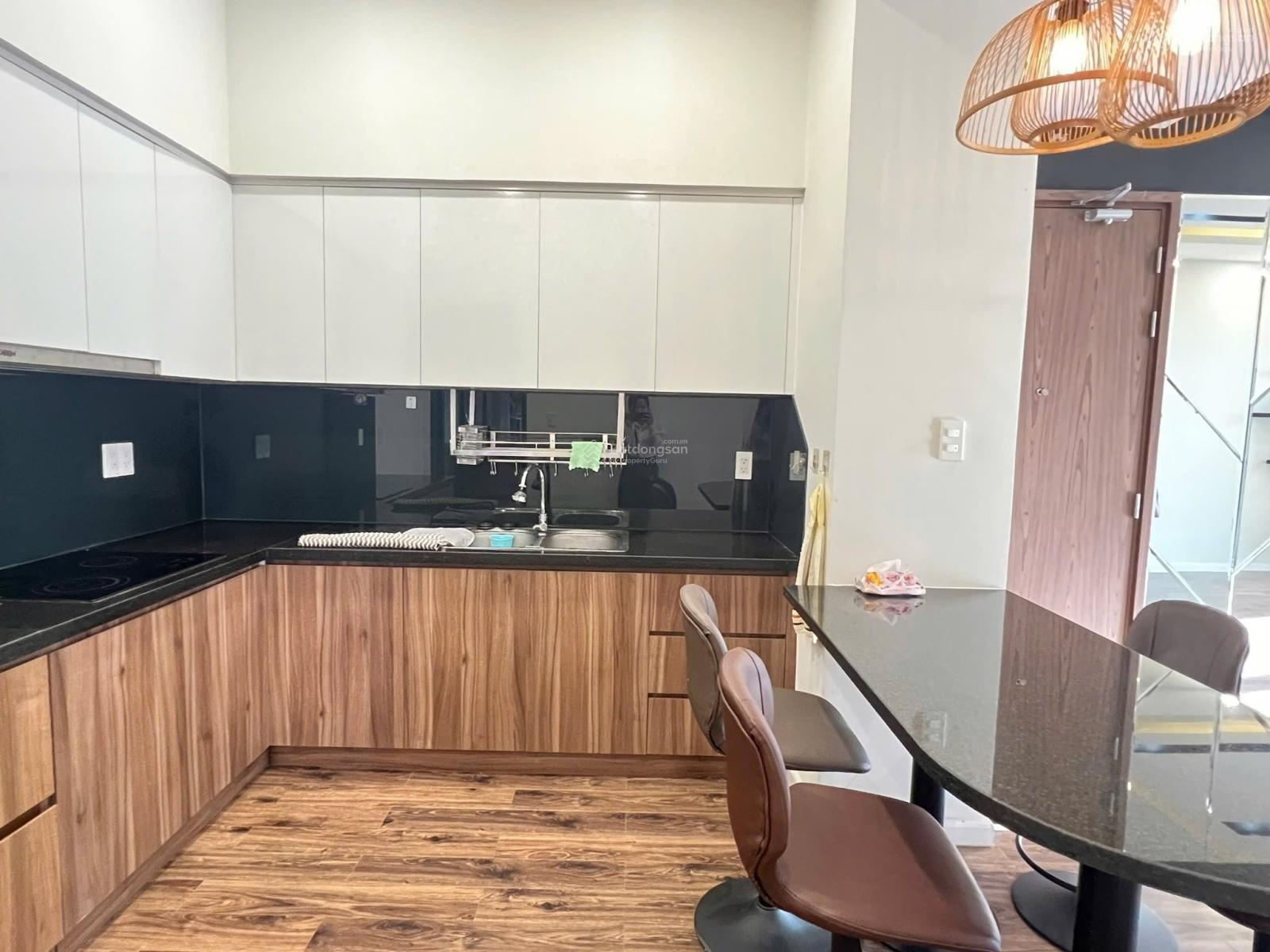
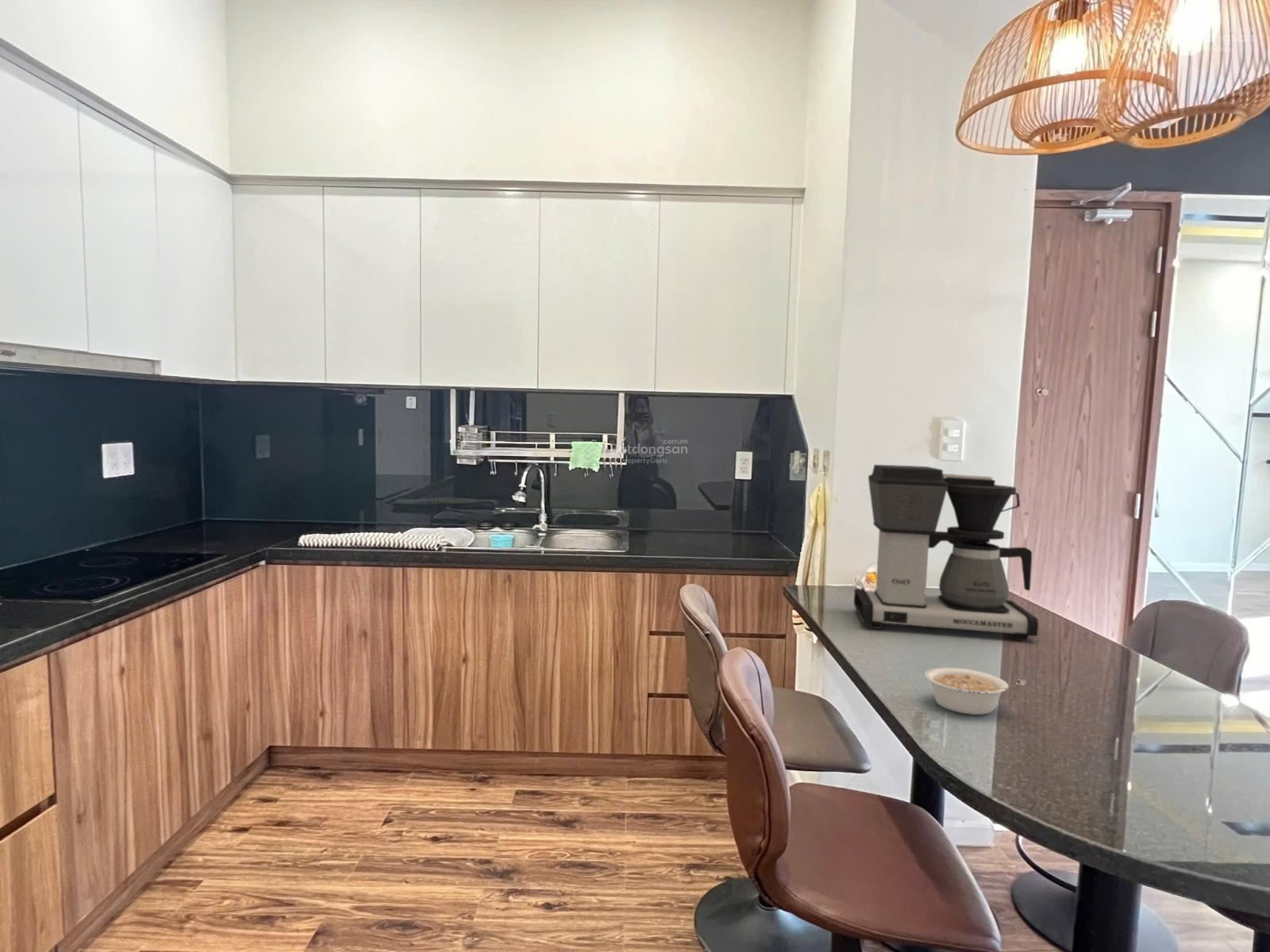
+ coffee maker (949, 543)
+ legume (968, 689)
